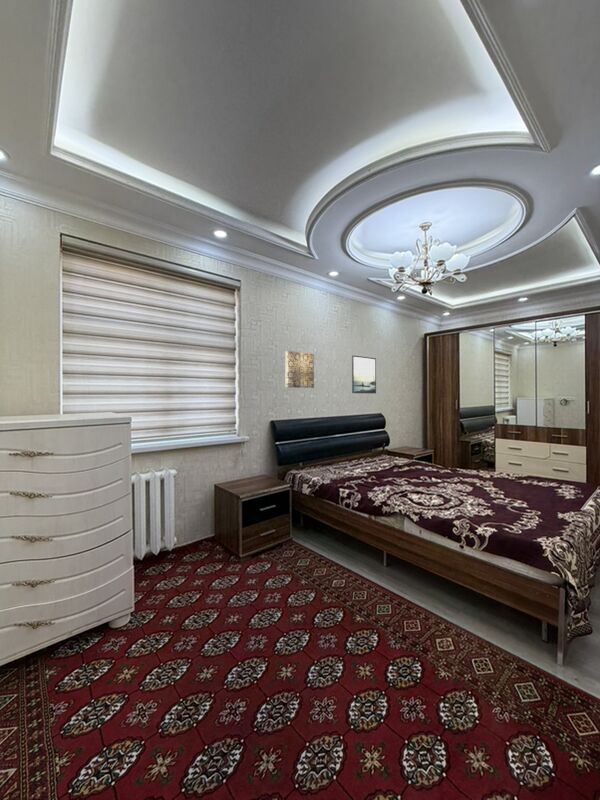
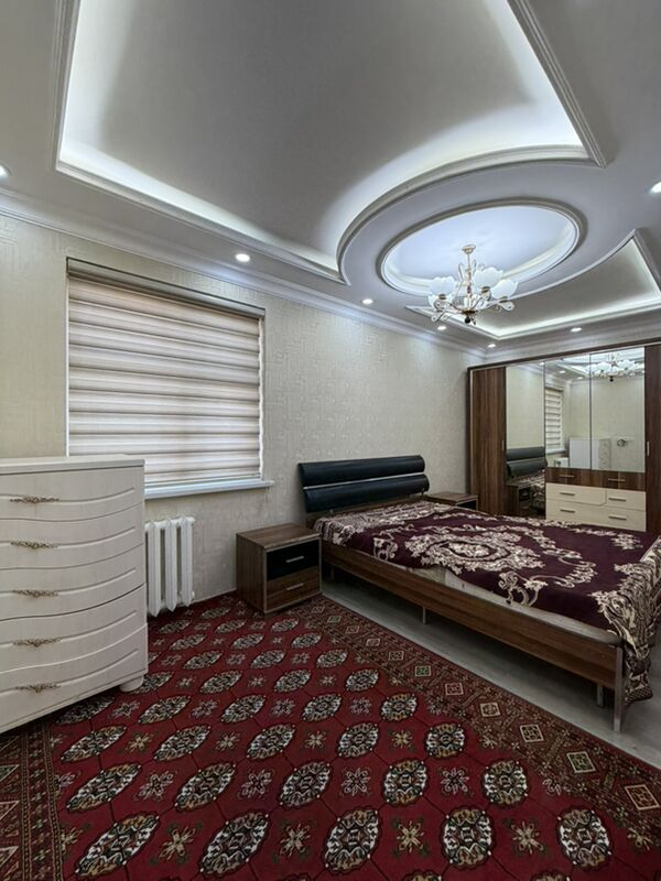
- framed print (364, 375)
- wall art (300, 370)
